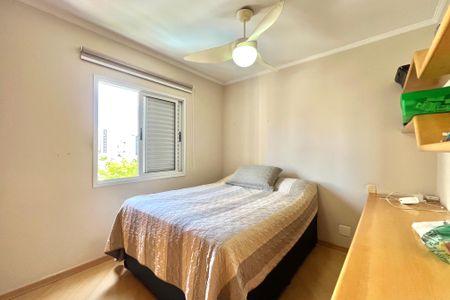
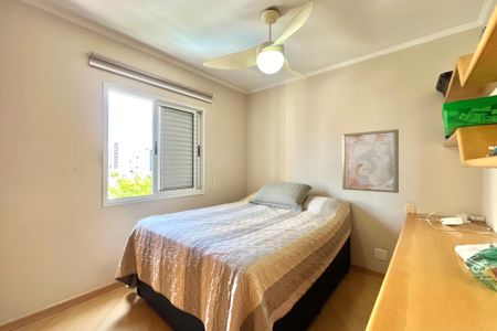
+ wall art (368, 161)
